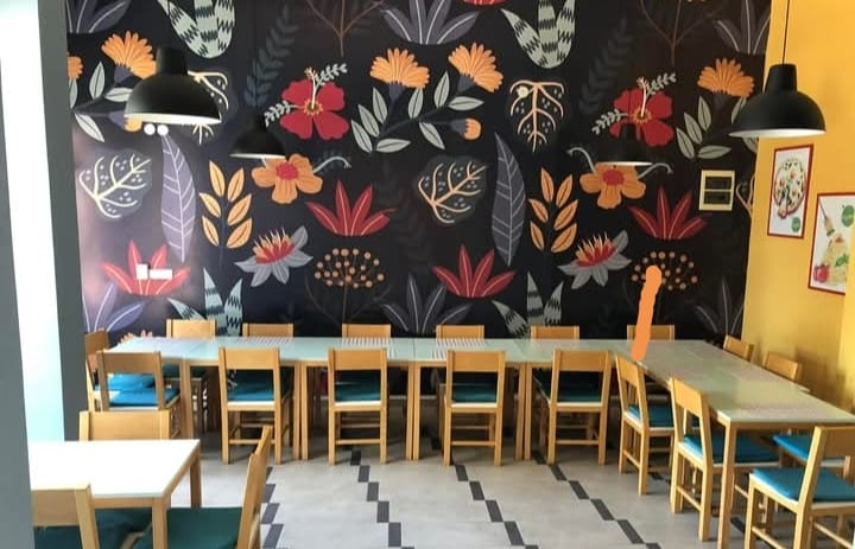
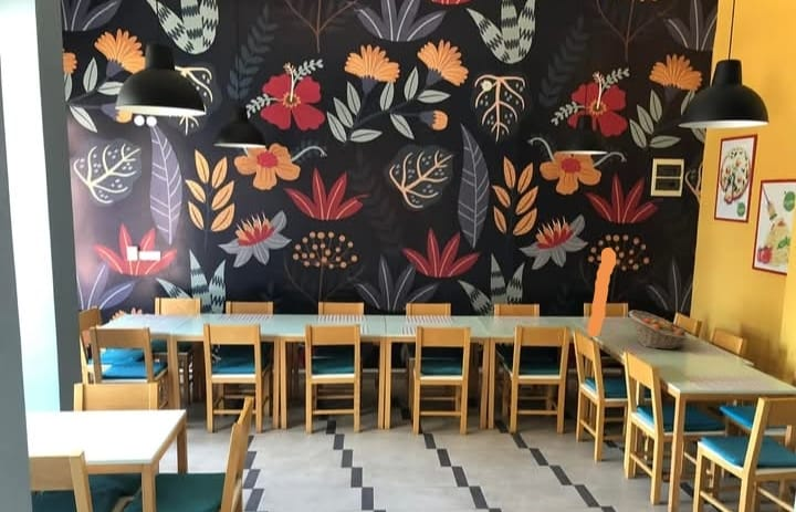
+ fruit basket (657, 328)
